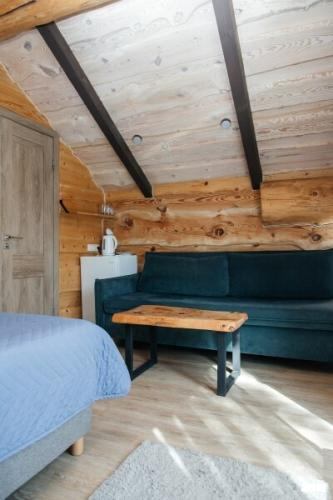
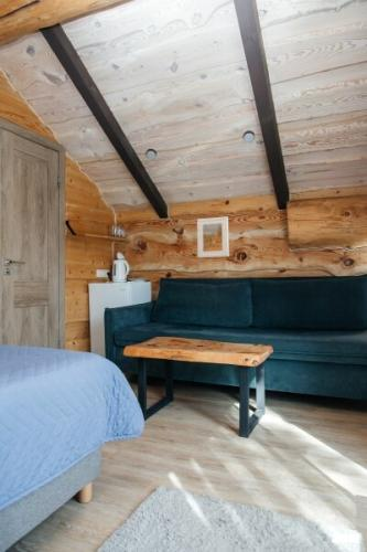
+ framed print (213, 237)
